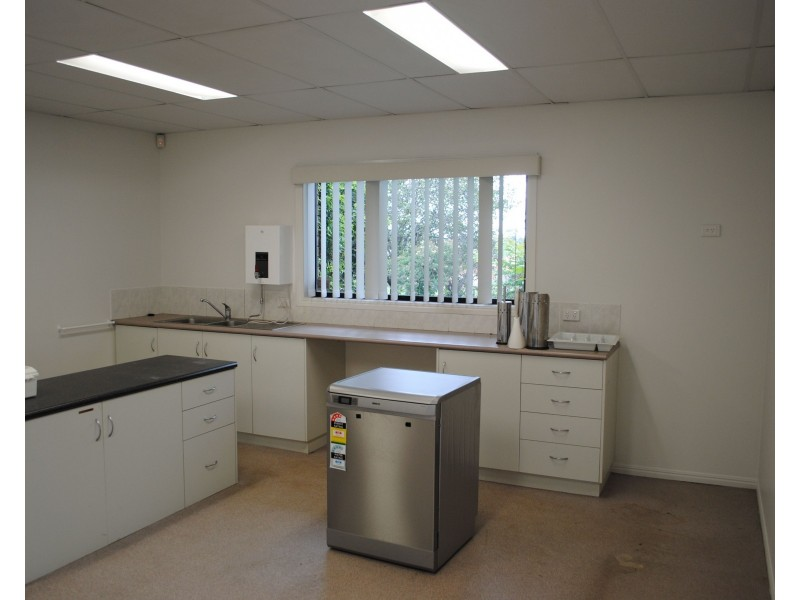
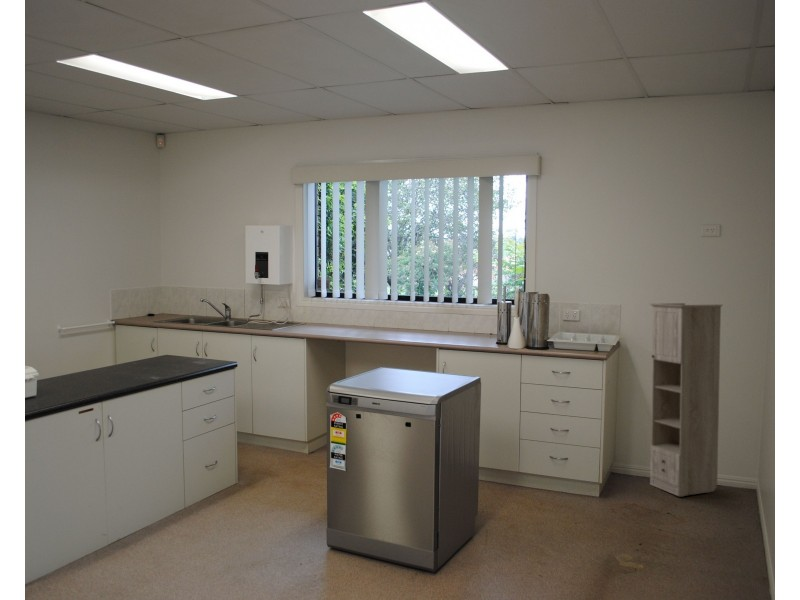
+ storage cabinet (684, 396)
